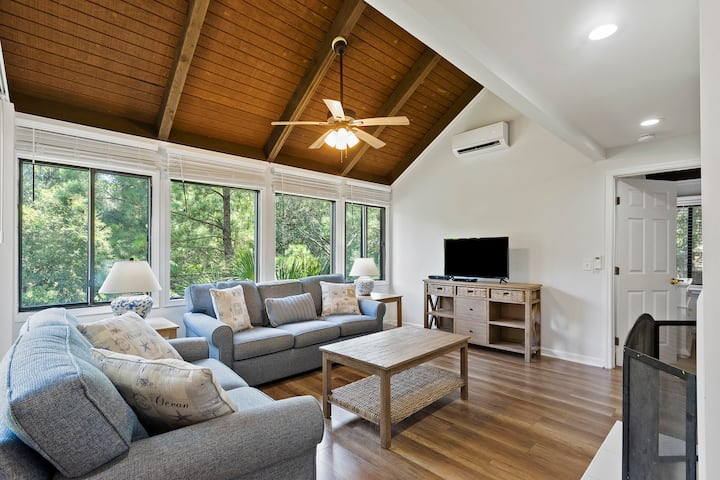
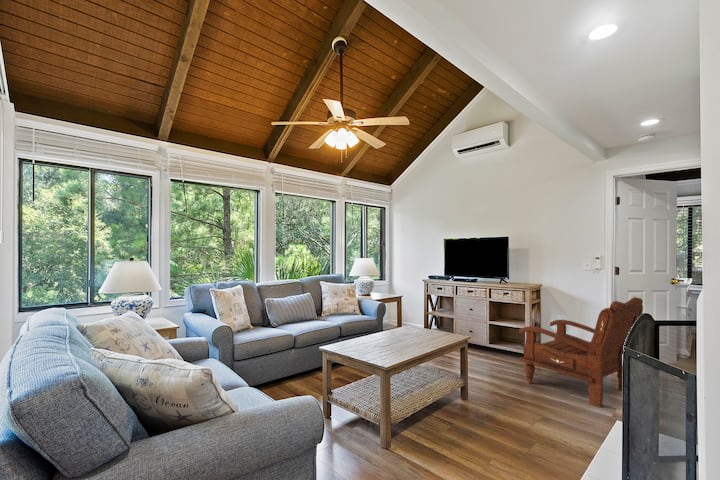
+ armchair (578, 340)
